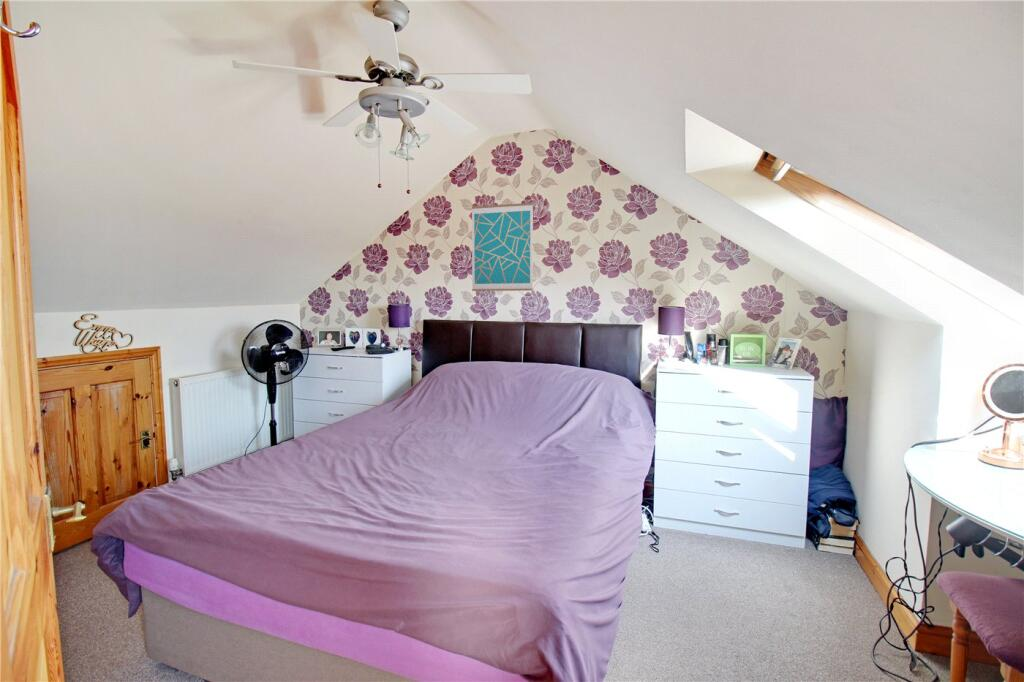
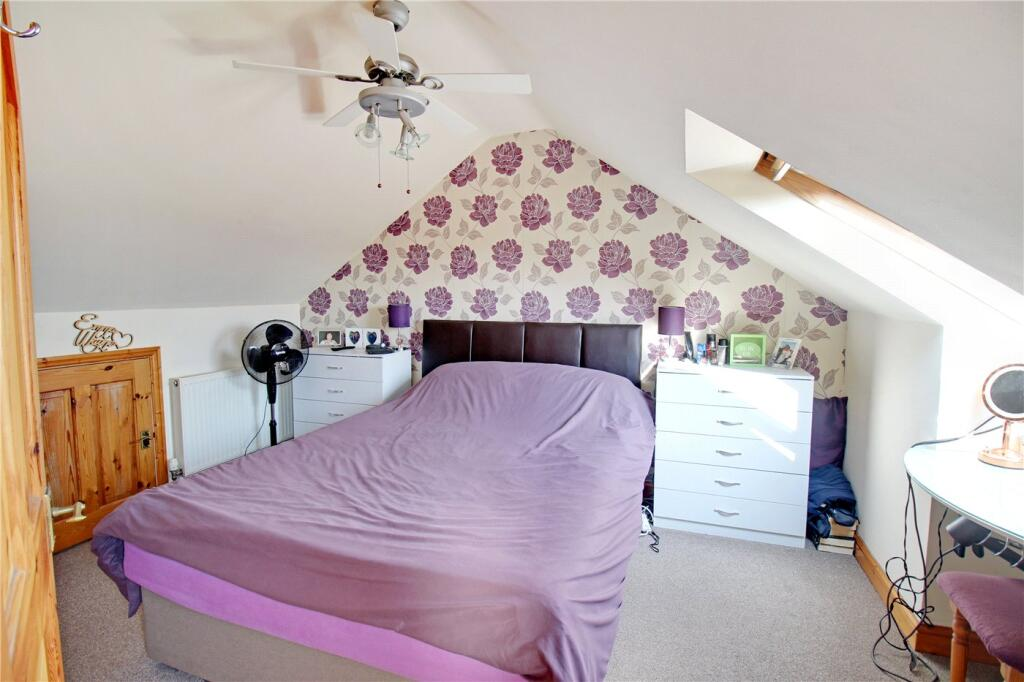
- wall art (501, 248)
